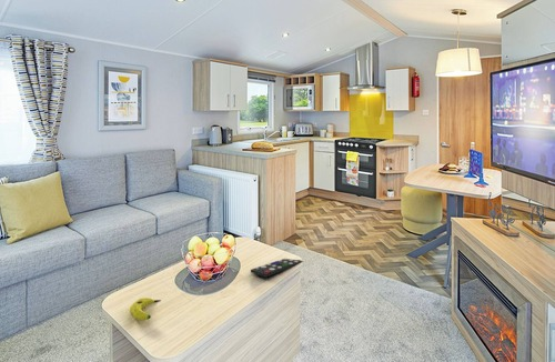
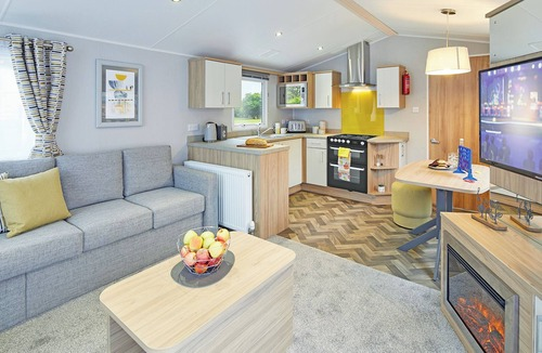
- remote control (278, 265)
- banana (147, 304)
